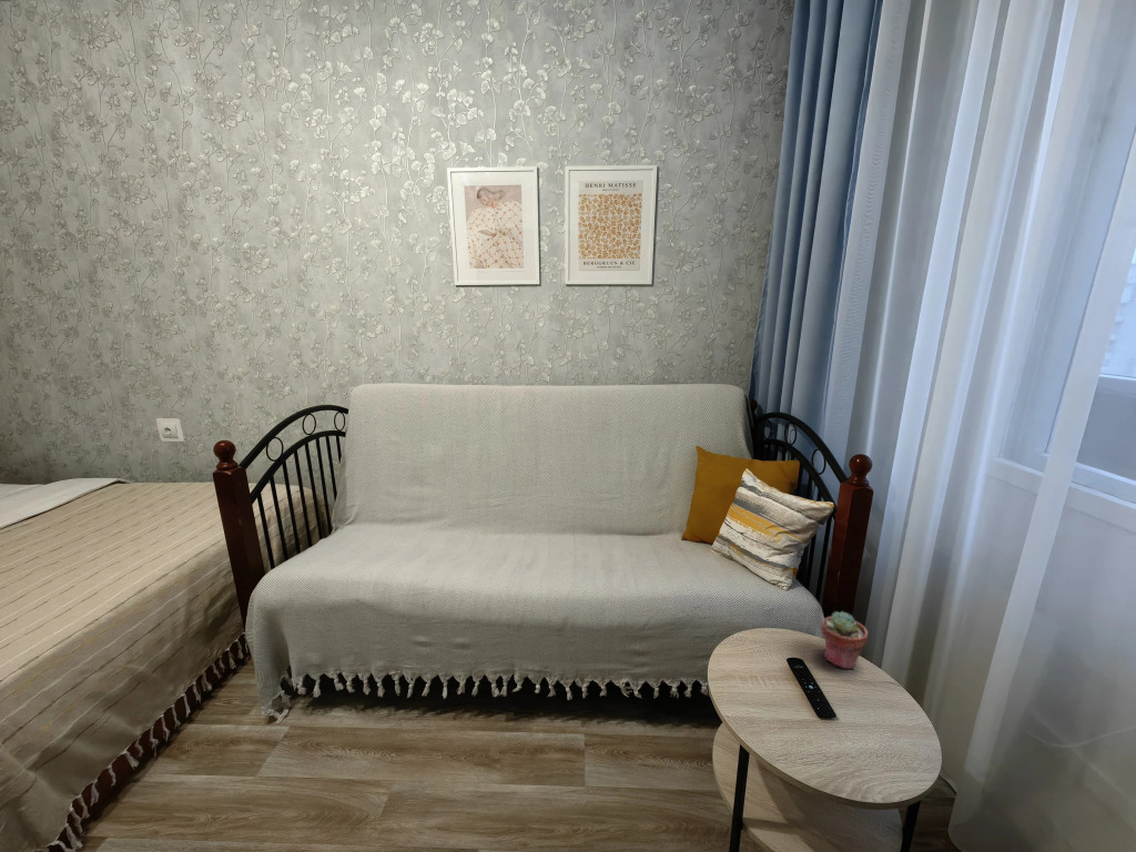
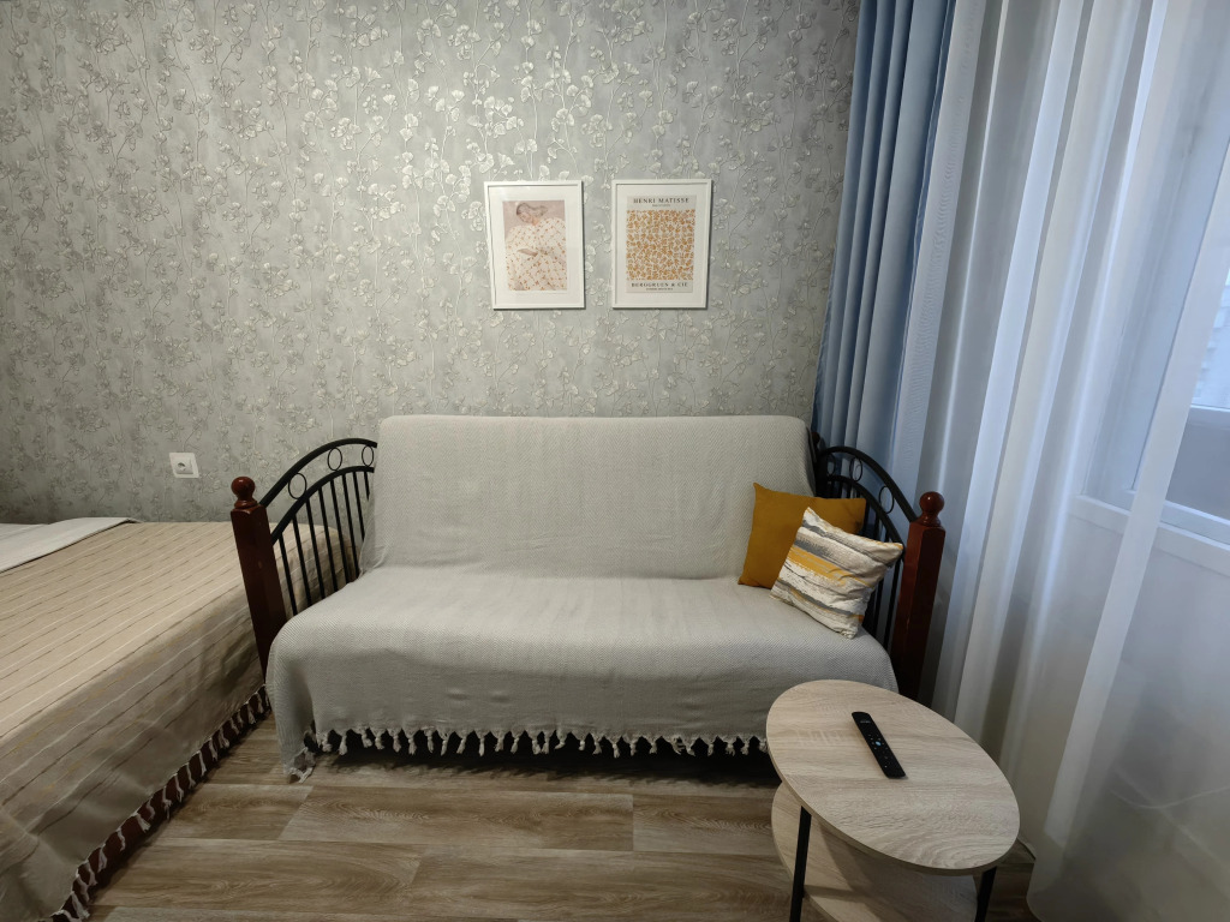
- potted succulent (843, 637)
